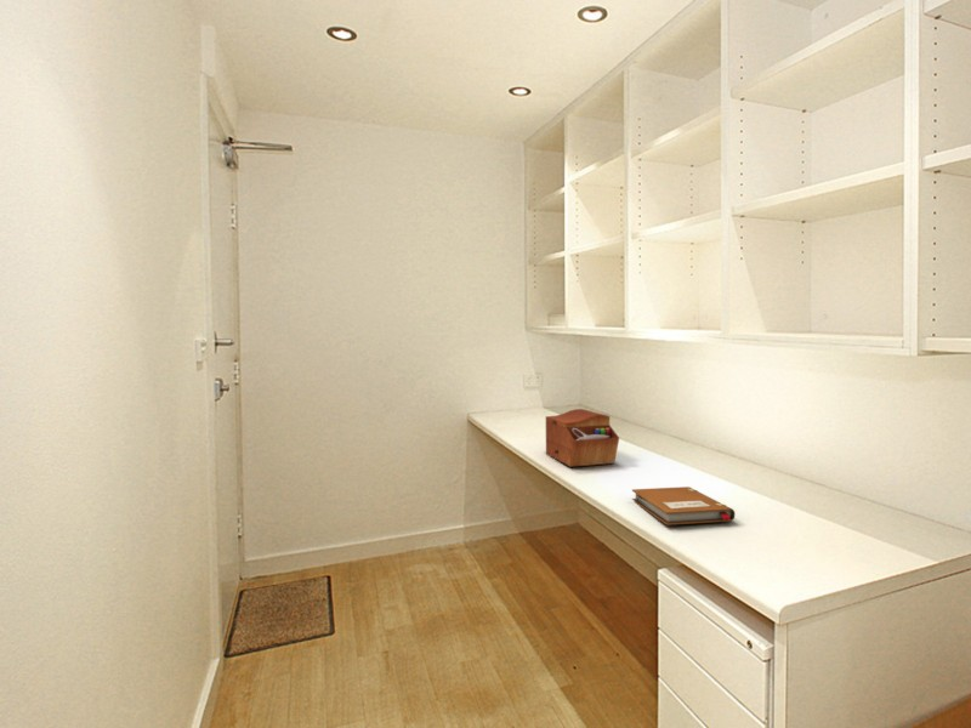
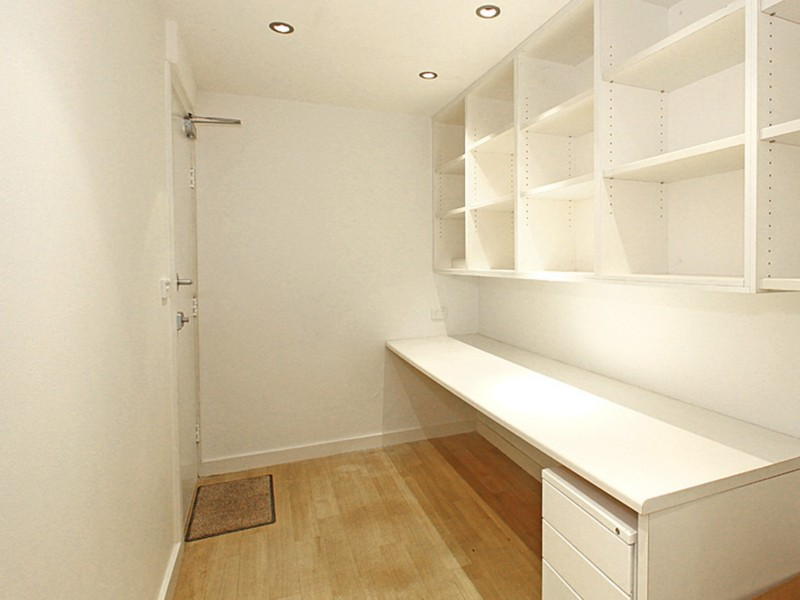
- sewing box (579, 436)
- notebook (681, 505)
